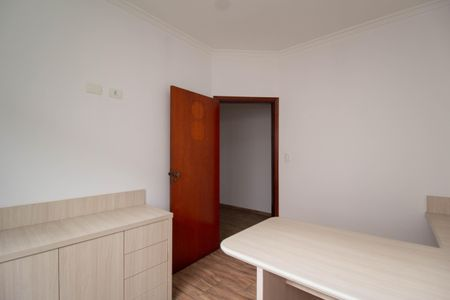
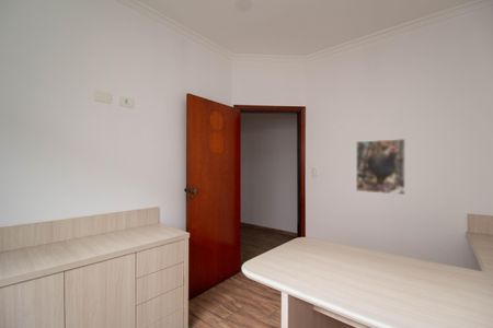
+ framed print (379, 166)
